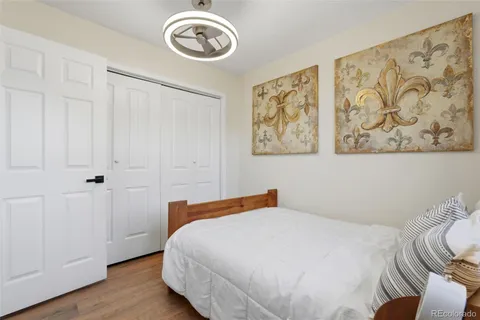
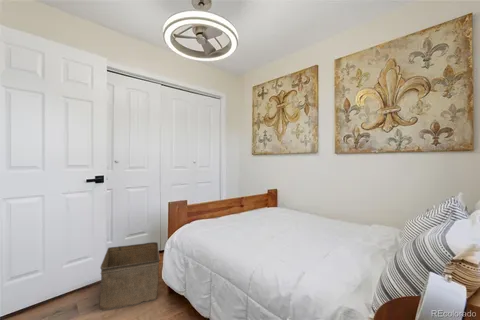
+ storage bin (131, 272)
